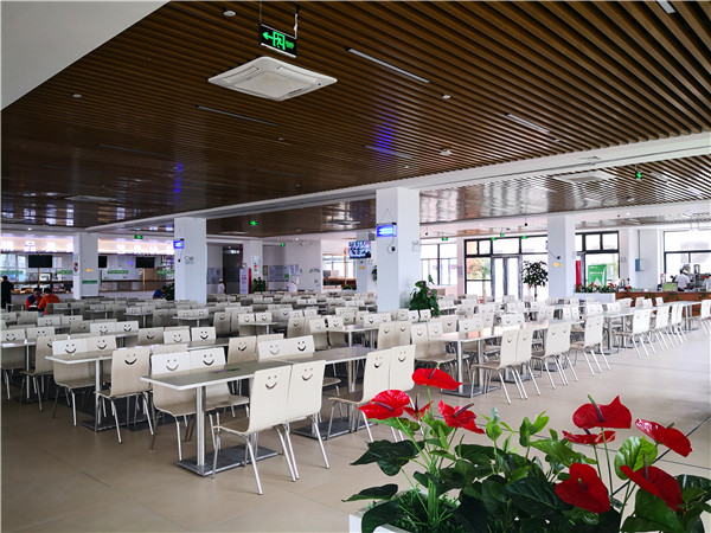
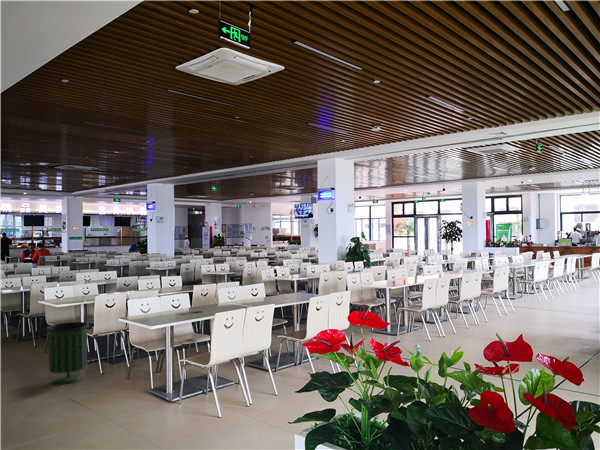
+ trash can (68, 352)
